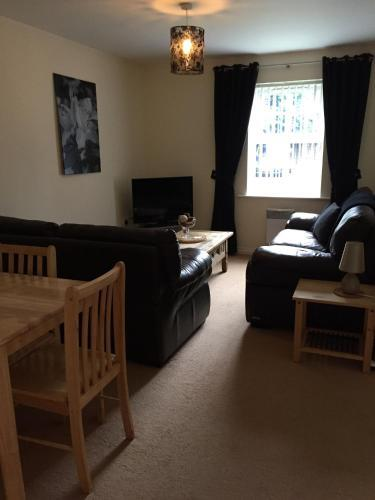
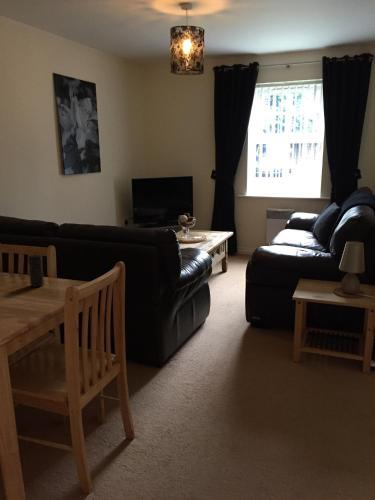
+ candle (36, 270)
